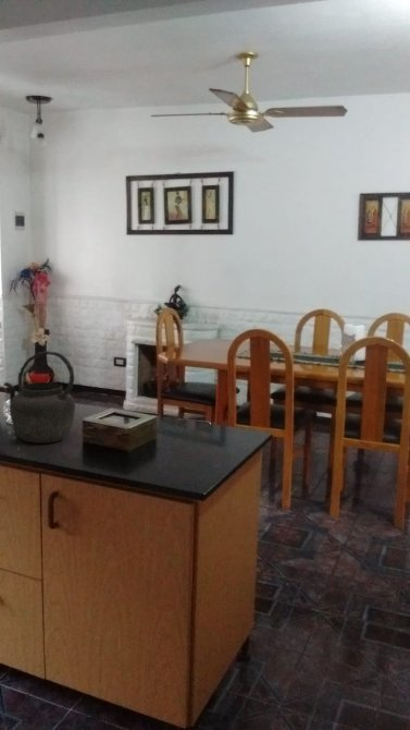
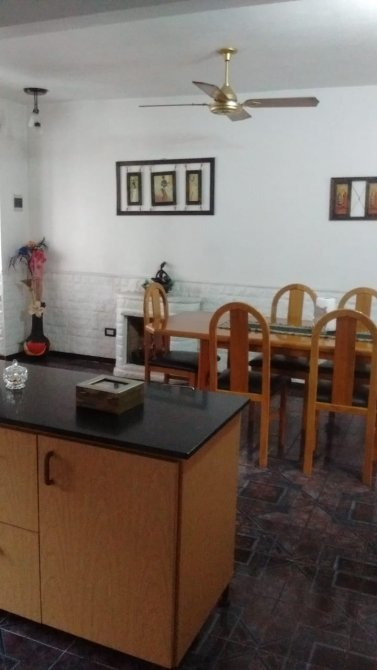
- kettle (37, 393)
